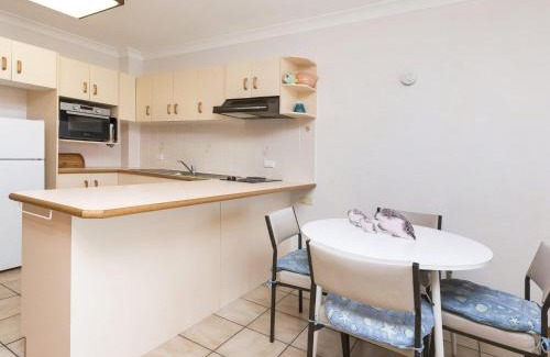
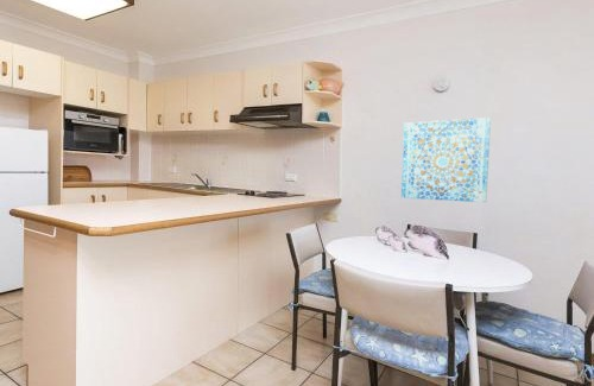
+ wall art (443, 160)
